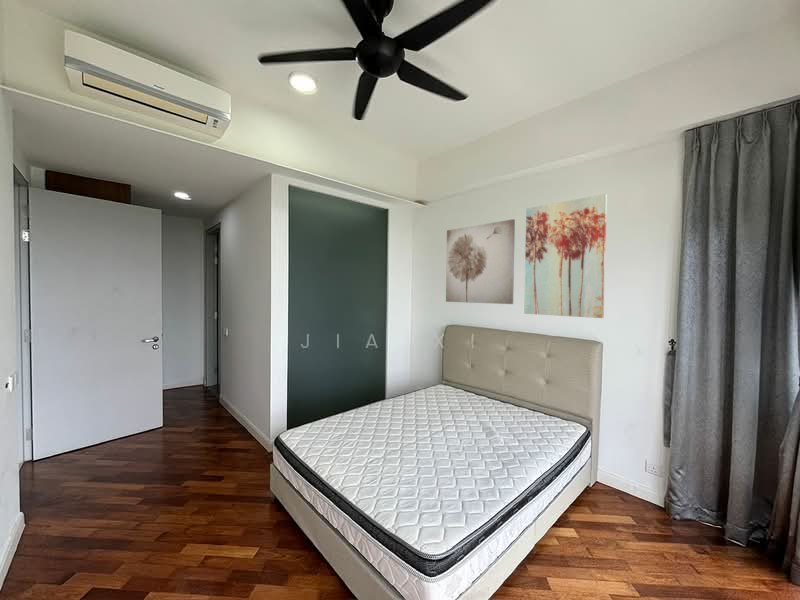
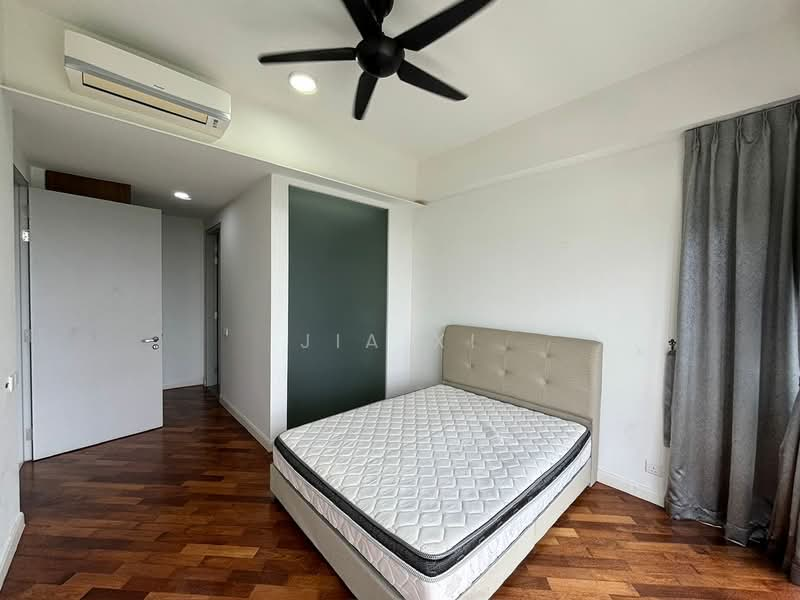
- wall art (477, 264)
- wall art (562, 259)
